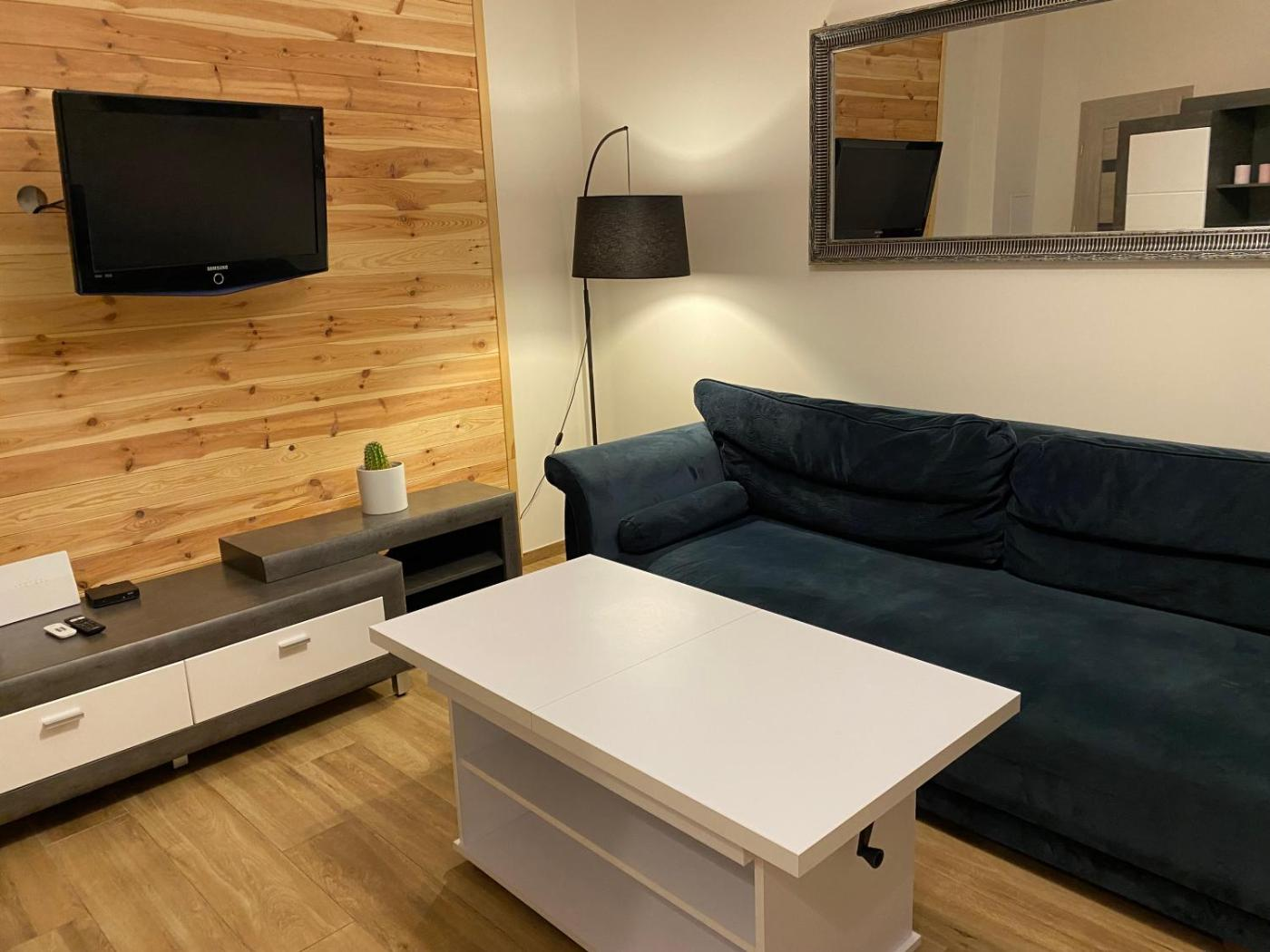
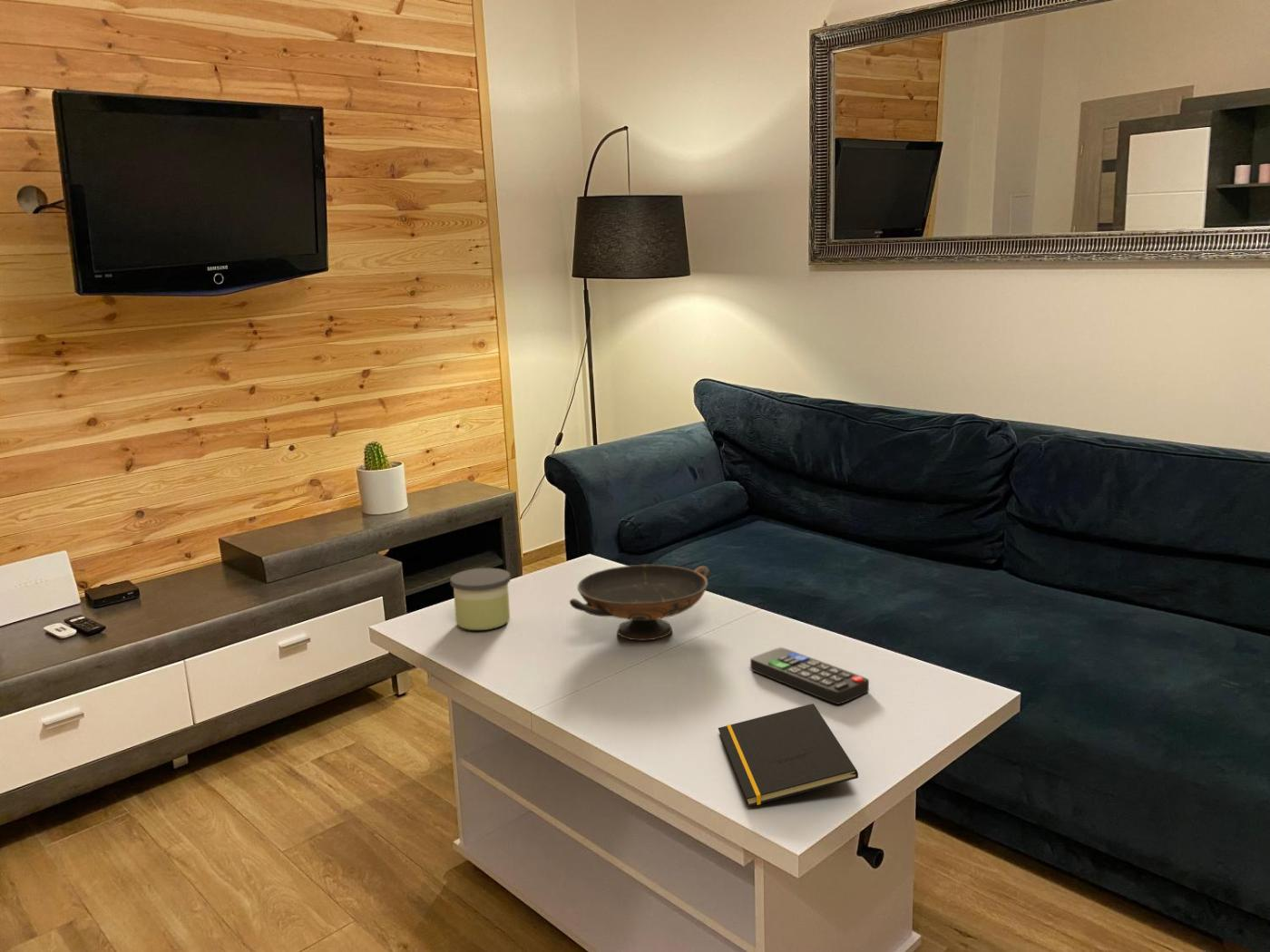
+ decorative bowl (642, 606)
+ notepad (783, 751)
+ remote control (807, 673)
+ candle (481, 599)
